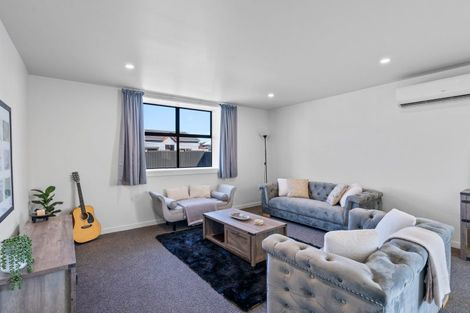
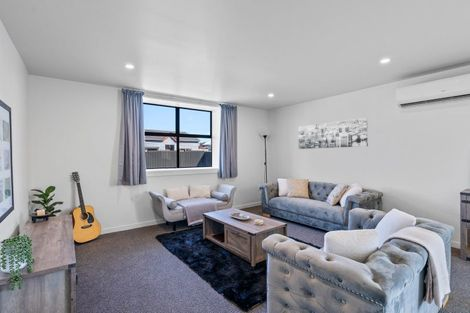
+ wall art (328, 135)
